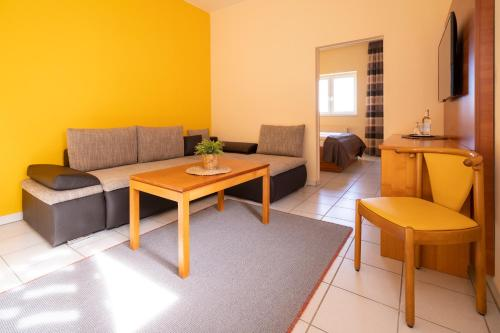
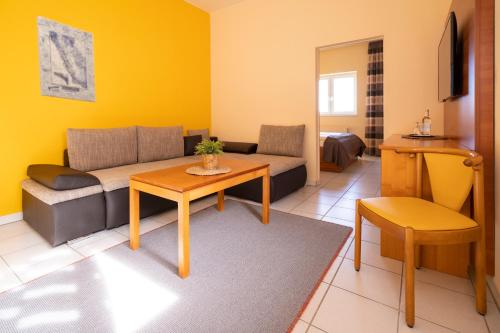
+ wall art (68, 62)
